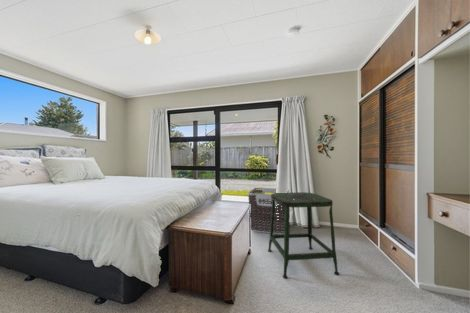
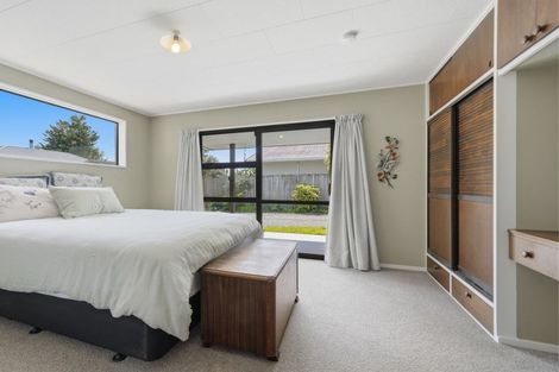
- clothes hamper (269, 208)
- stool (299, 234)
